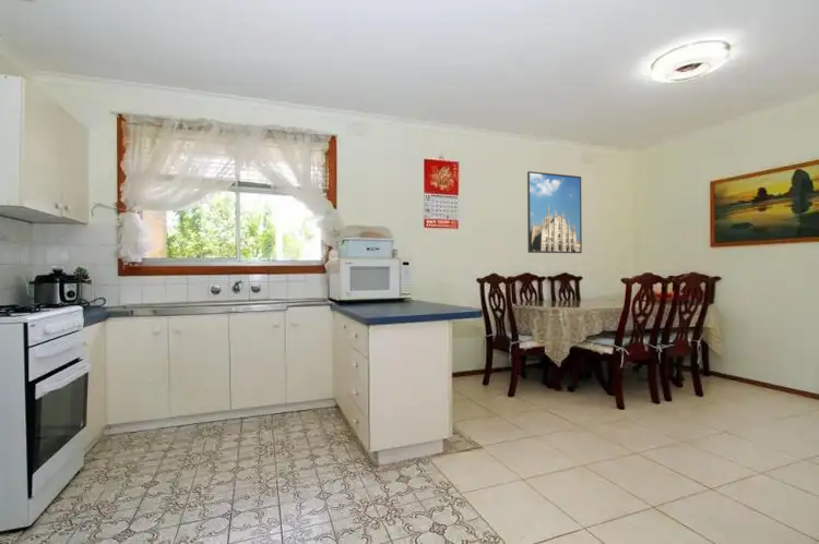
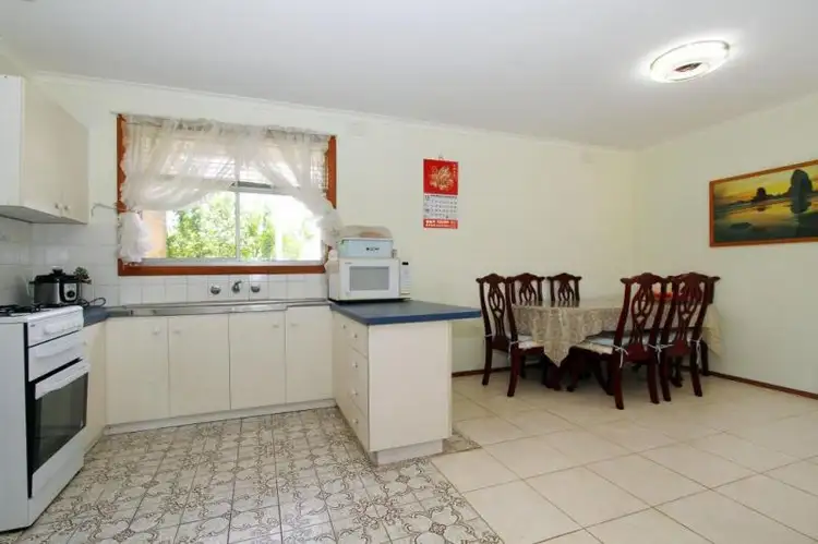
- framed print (555, 213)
